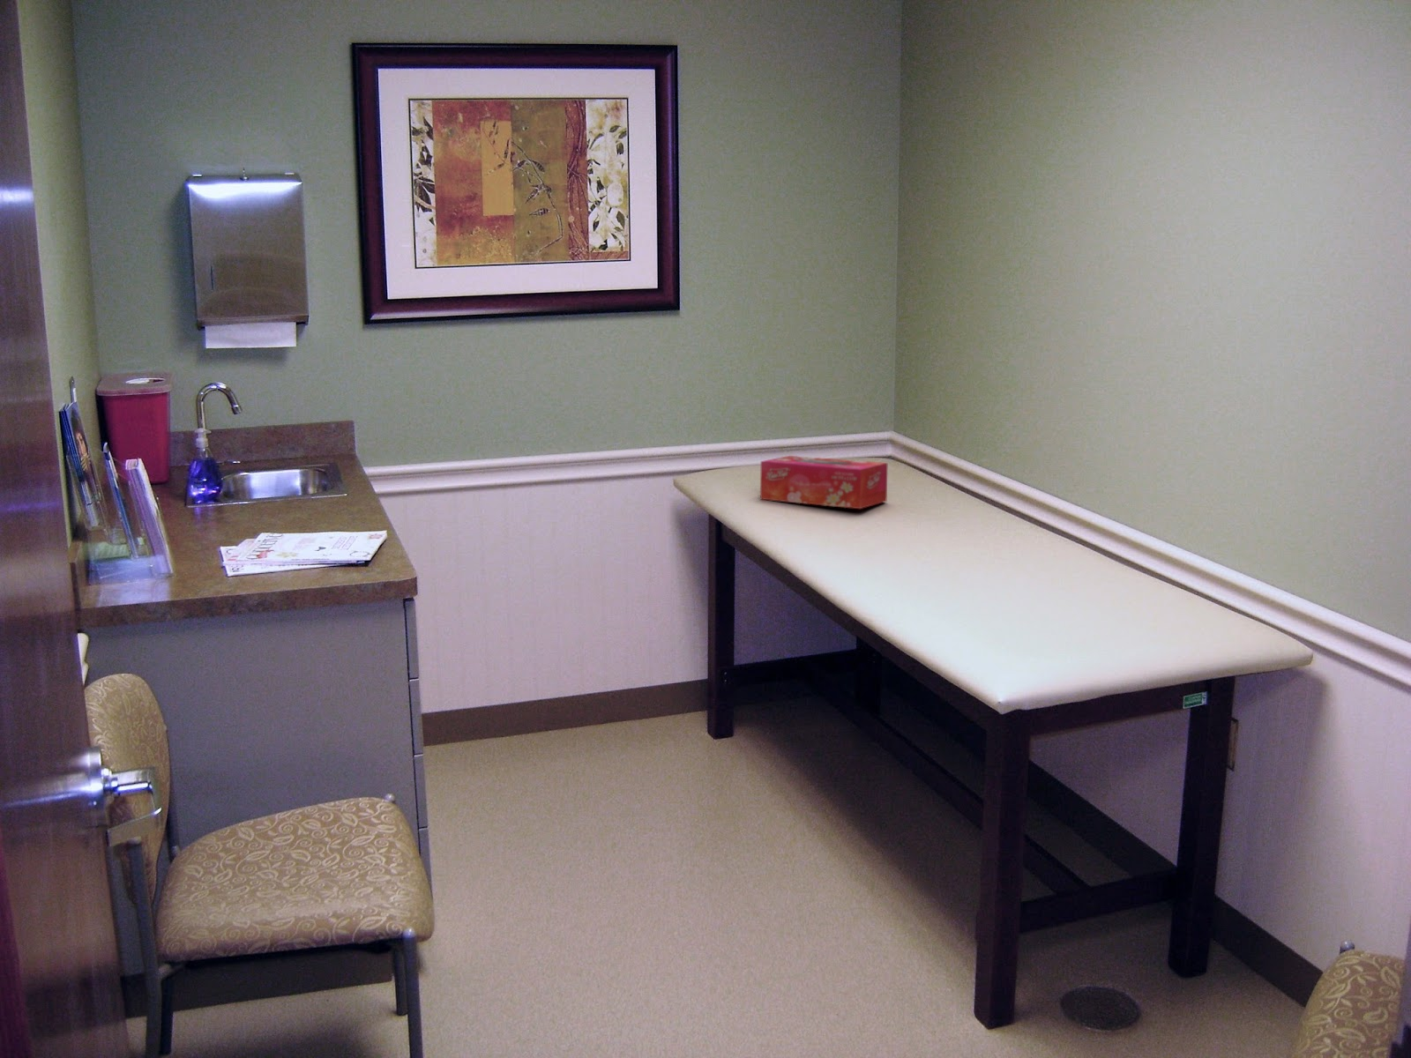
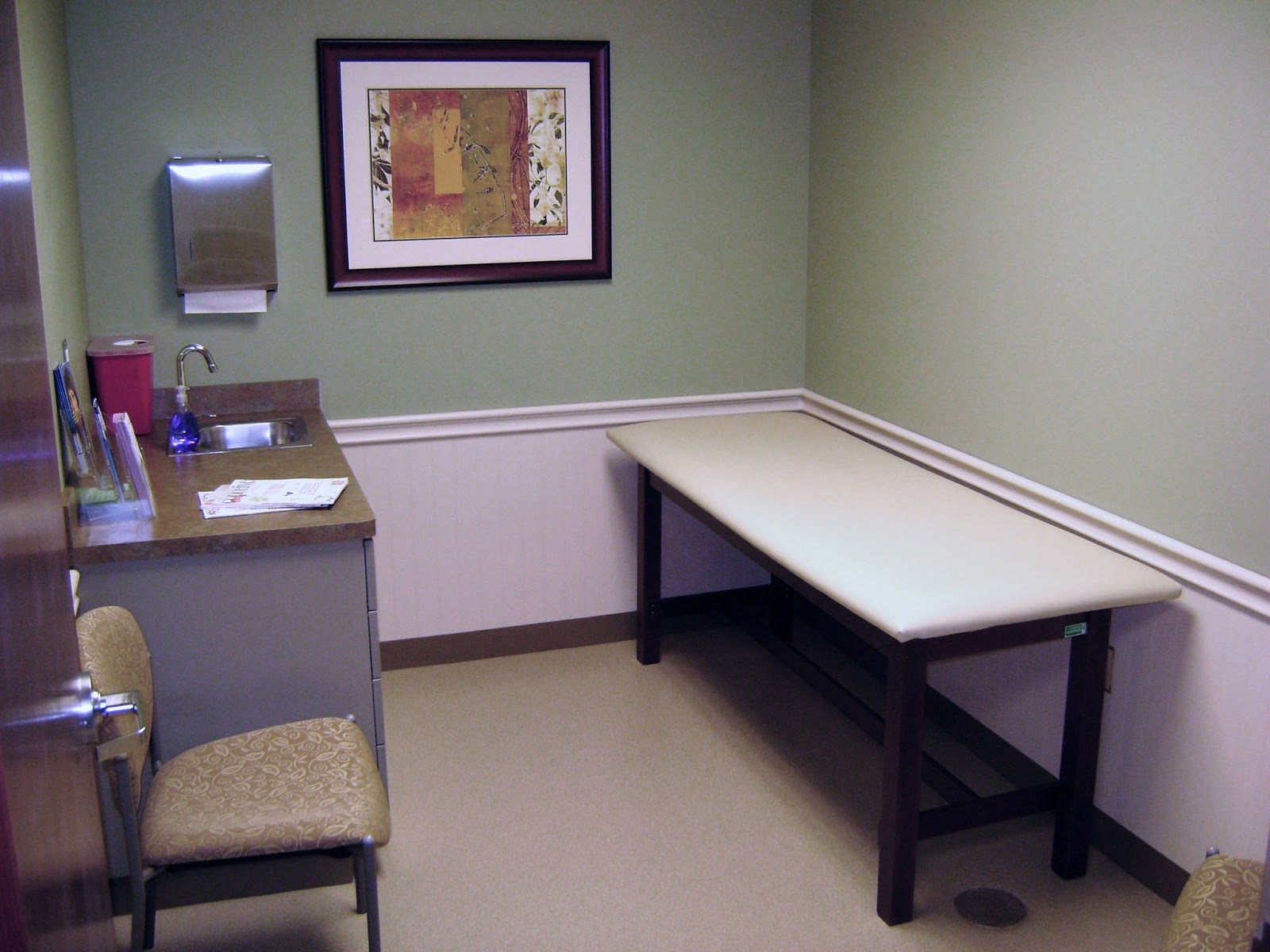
- tissue box (823, 480)
